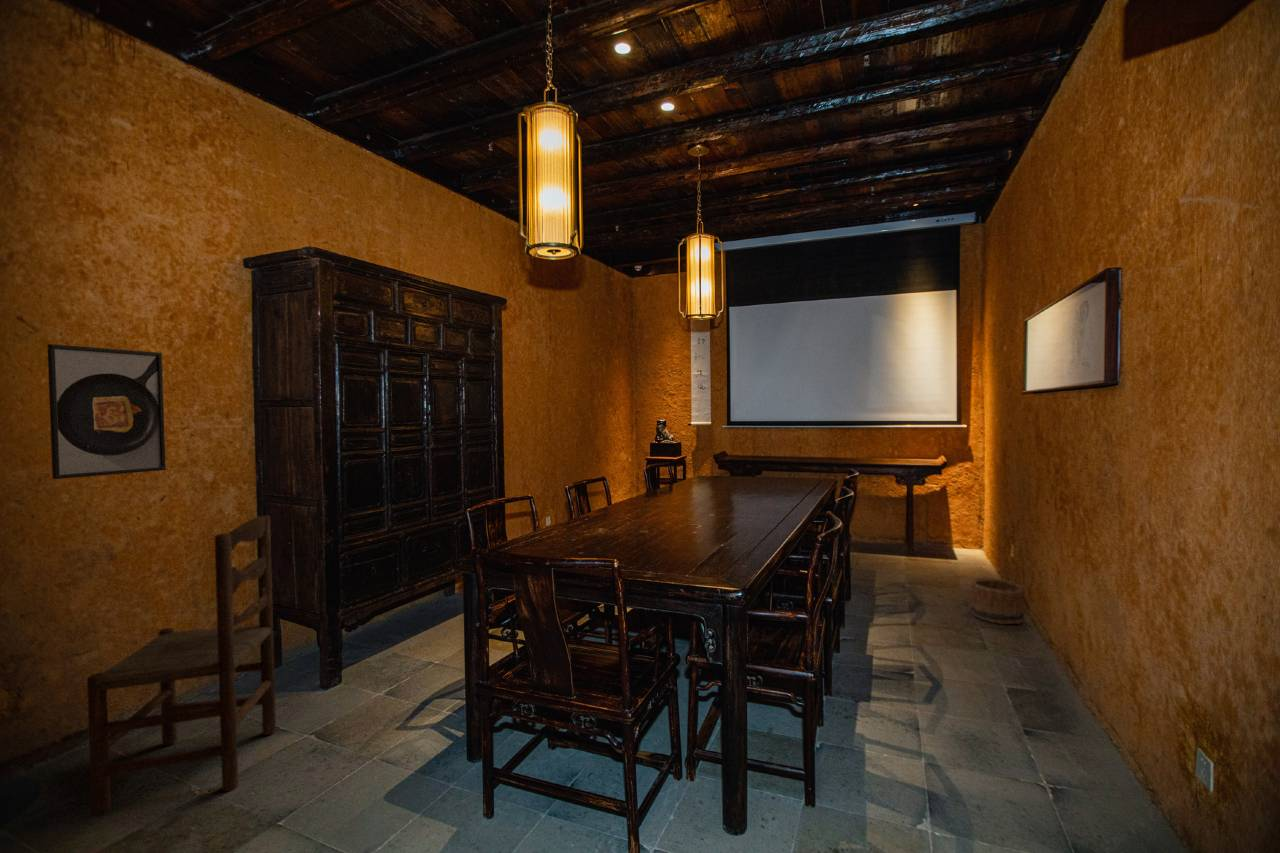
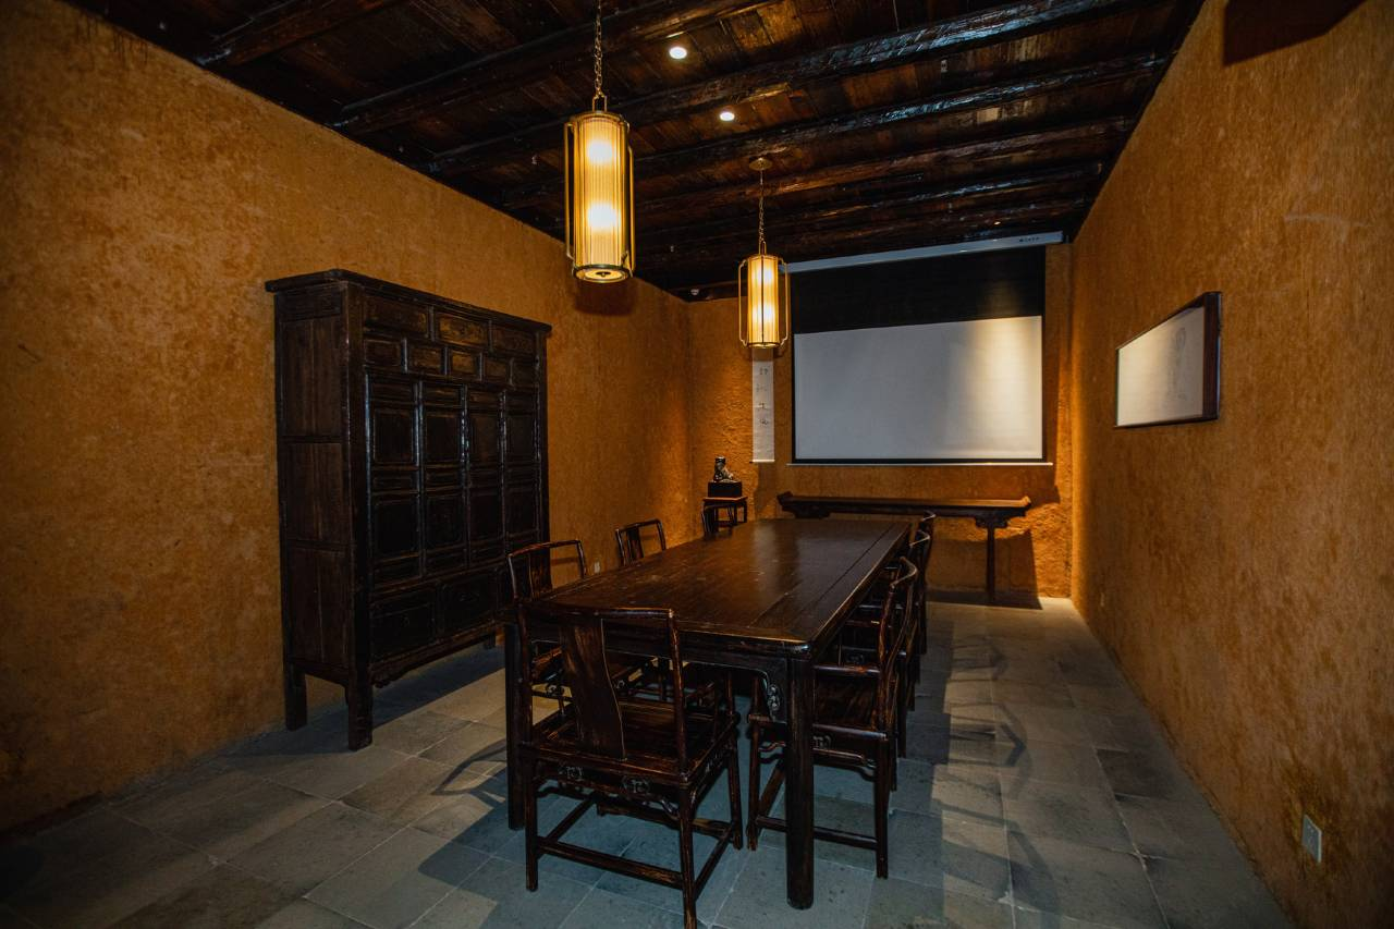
- dining chair (195, 643)
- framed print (110, 411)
- basket (997, 600)
